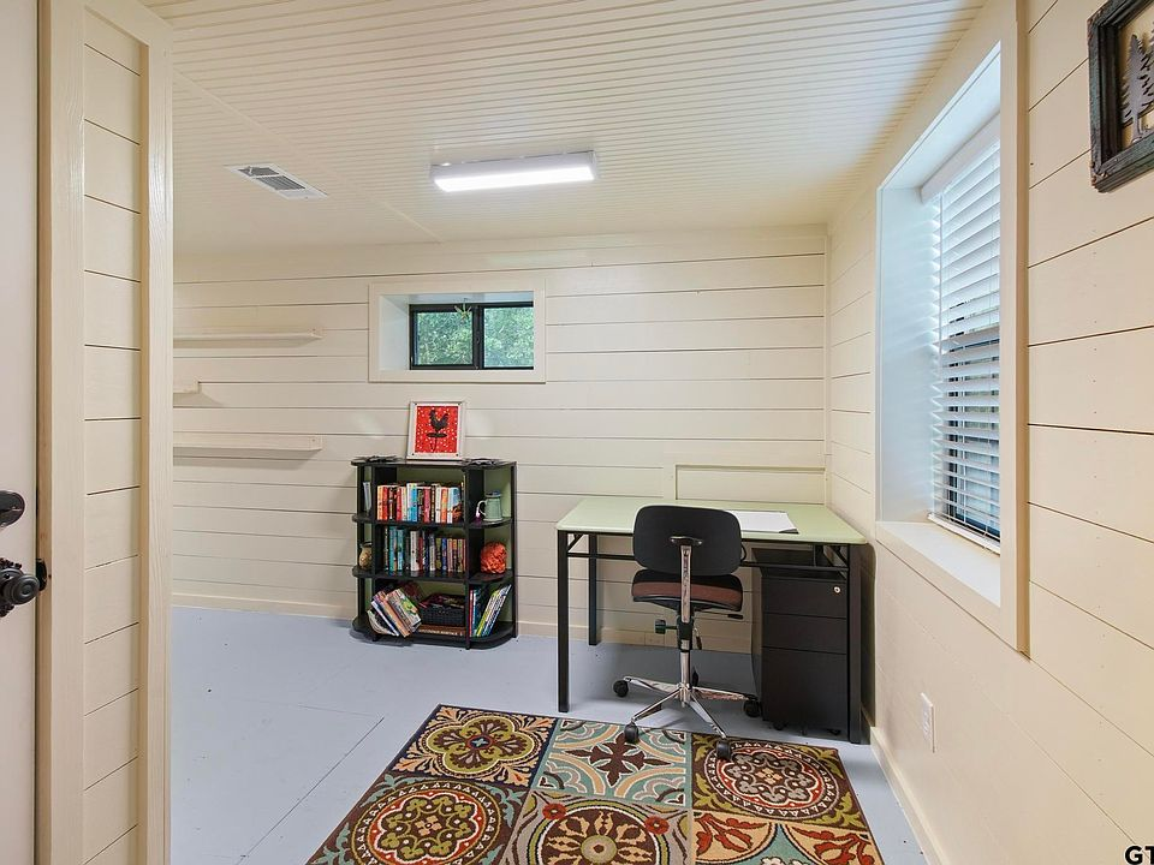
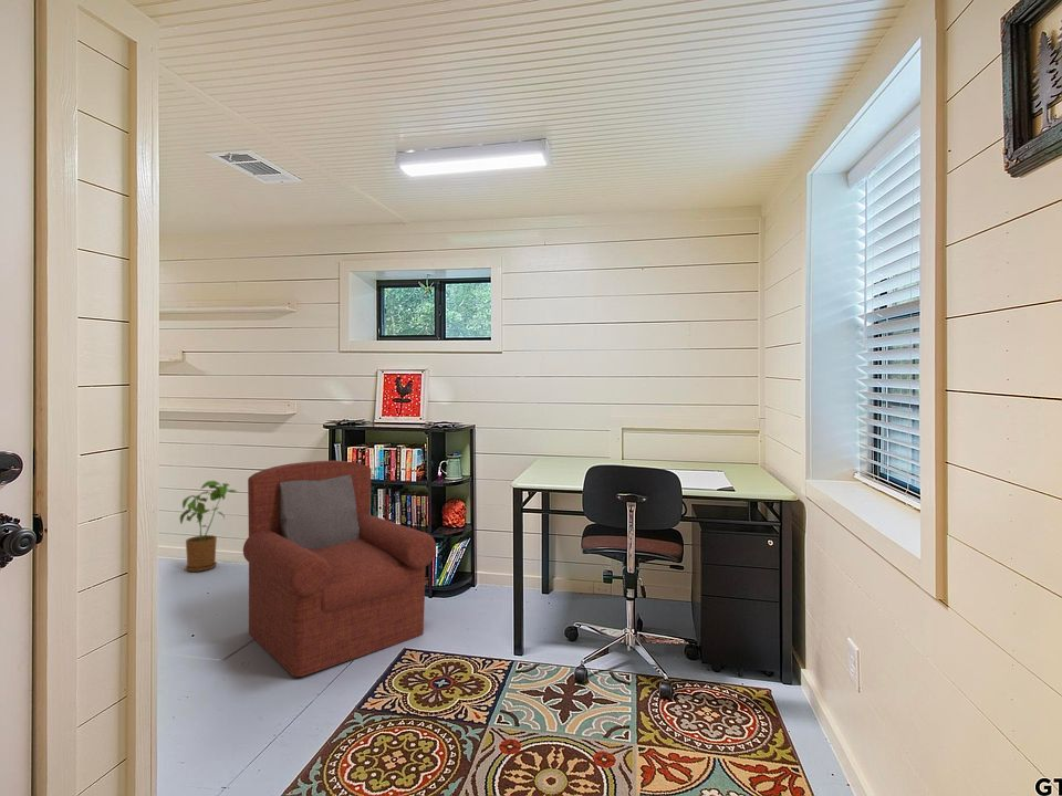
+ armchair (337, 551)
+ house plant (200, 525)
